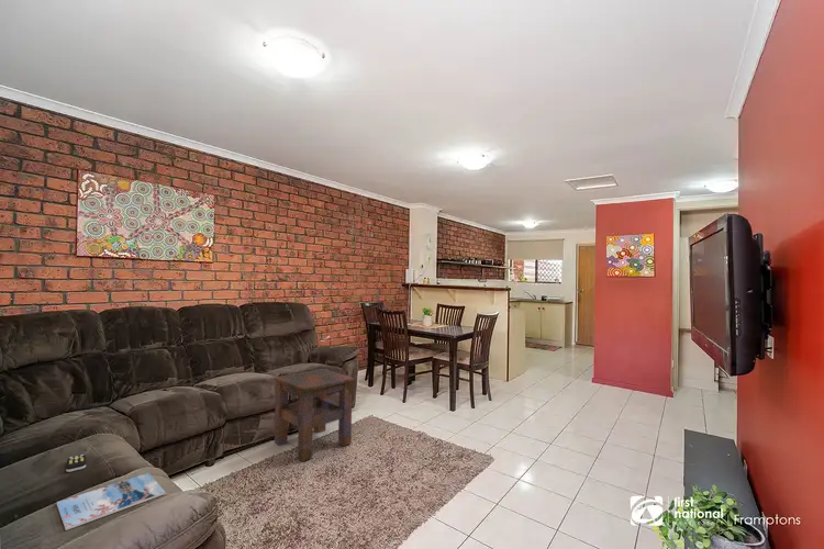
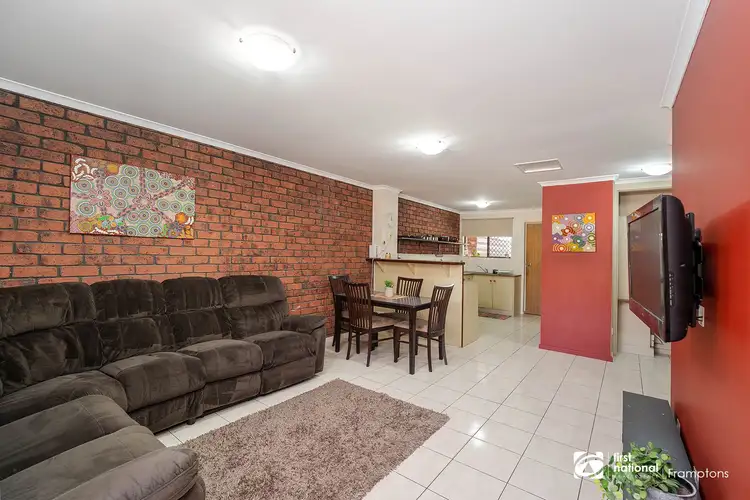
- side table (312, 410)
- remote control (76, 462)
- magazine (112, 497)
